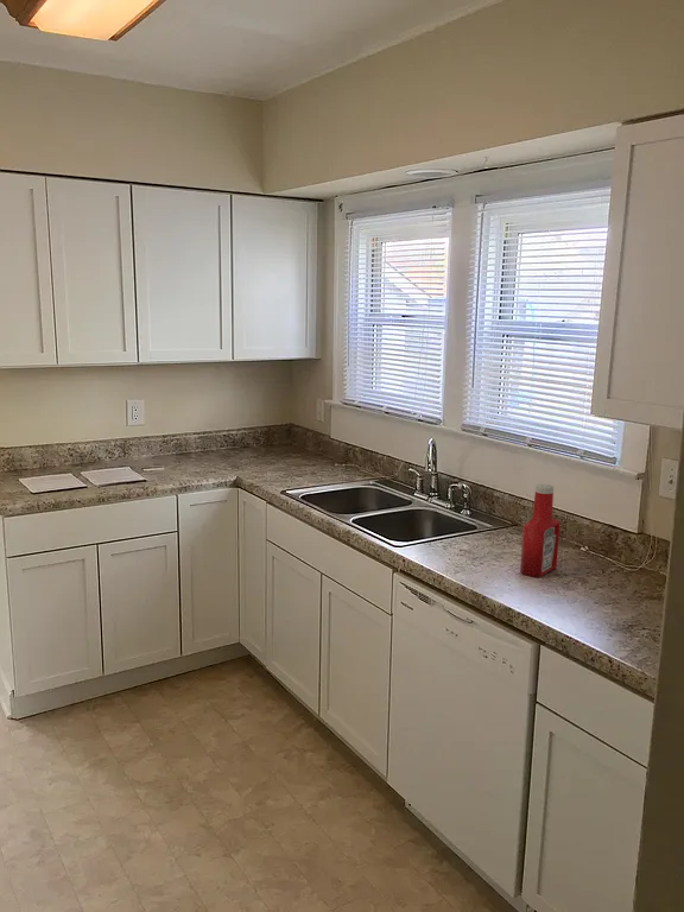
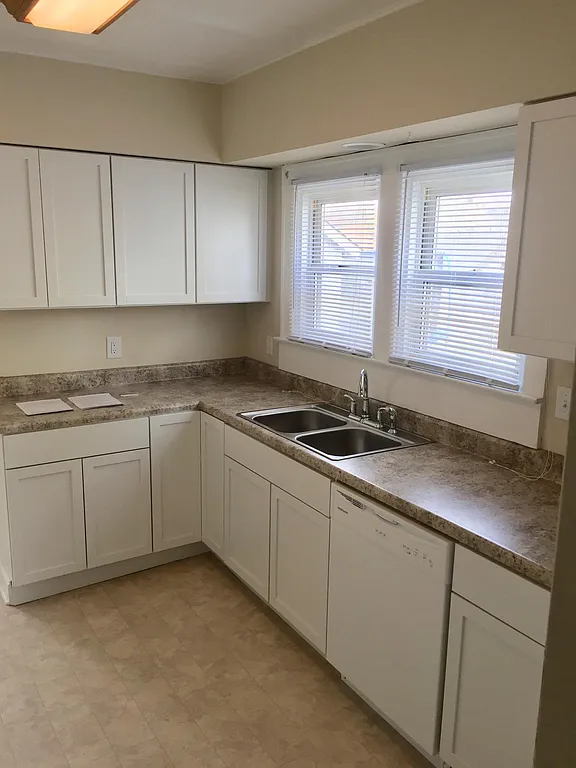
- soap bottle (542, 527)
